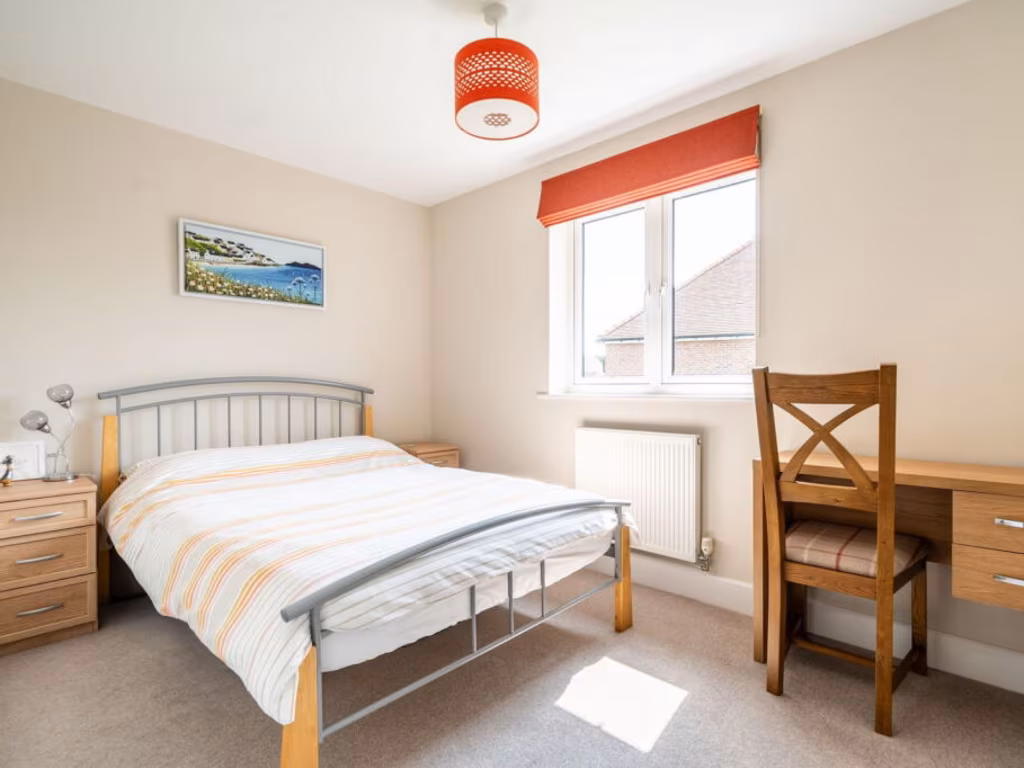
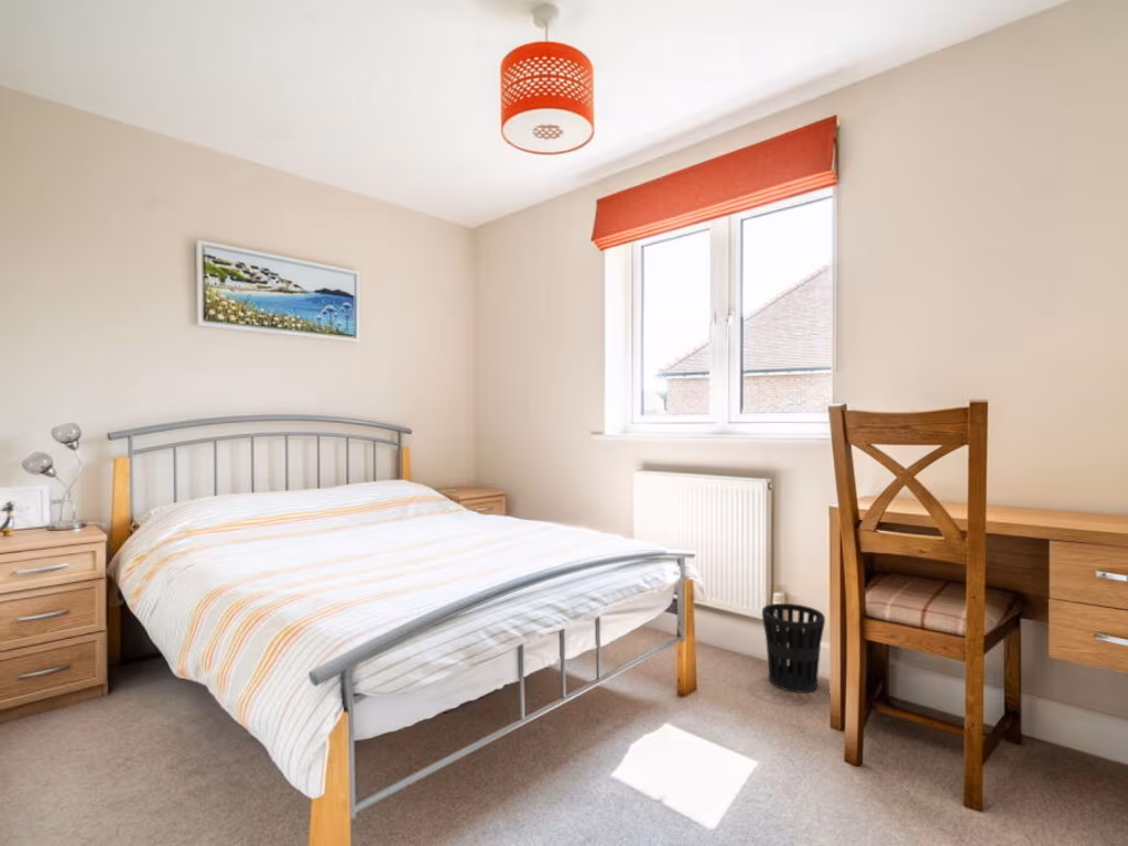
+ wastebasket (792, 647)
